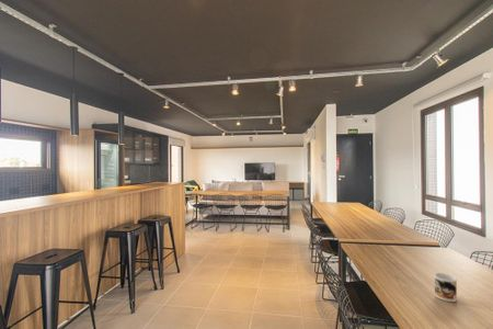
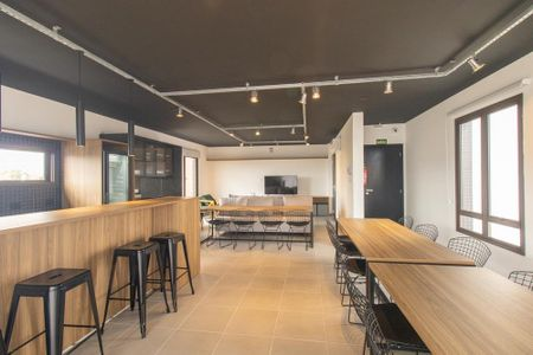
- mug (445, 285)
